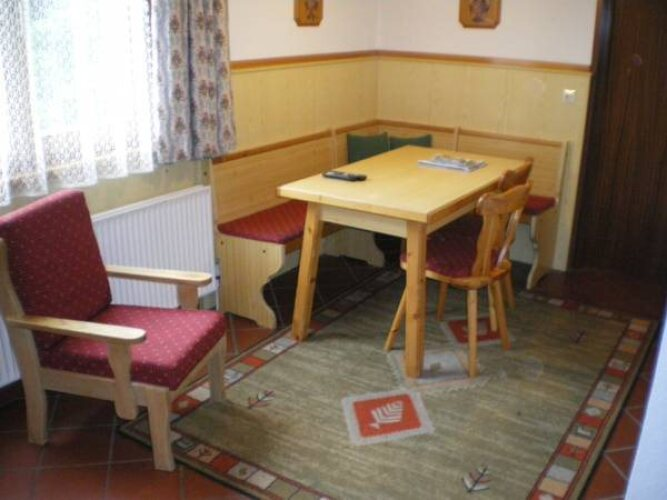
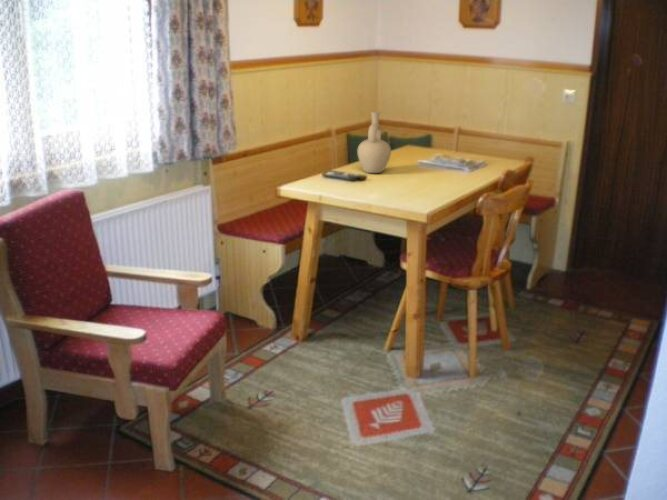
+ vase (374, 142)
